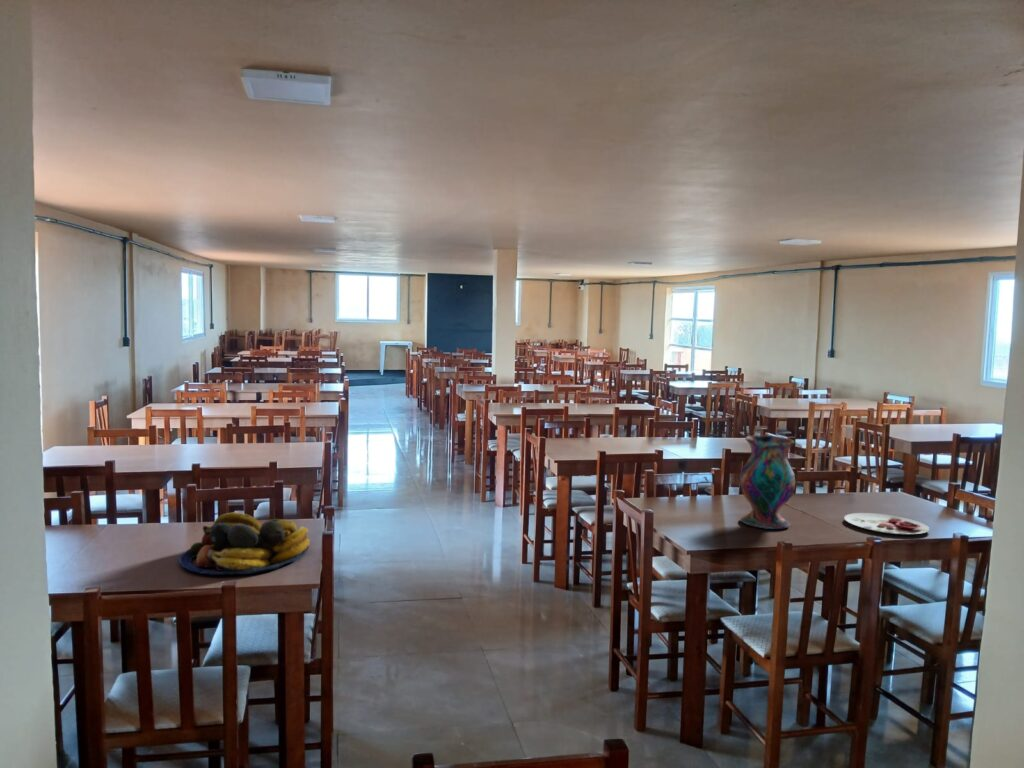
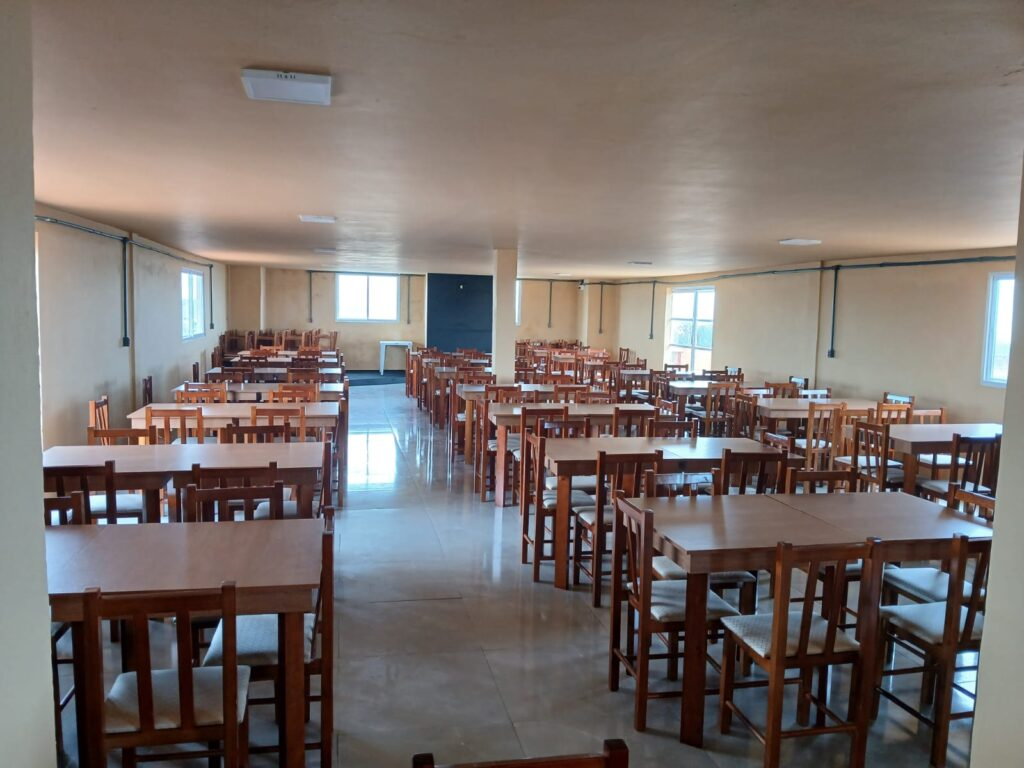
- vase (767, 481)
- plate (885, 522)
- fruit bowl (244, 534)
